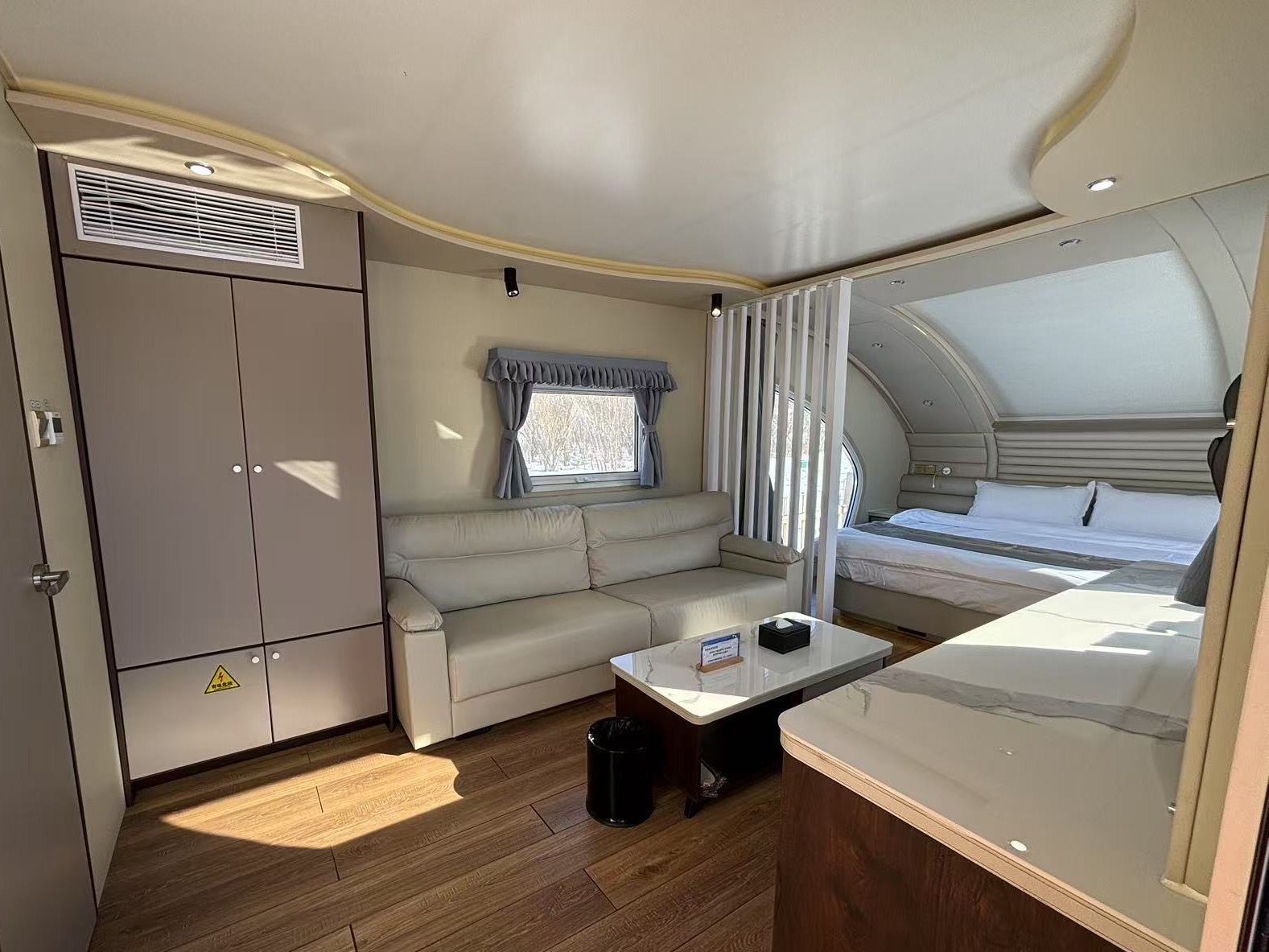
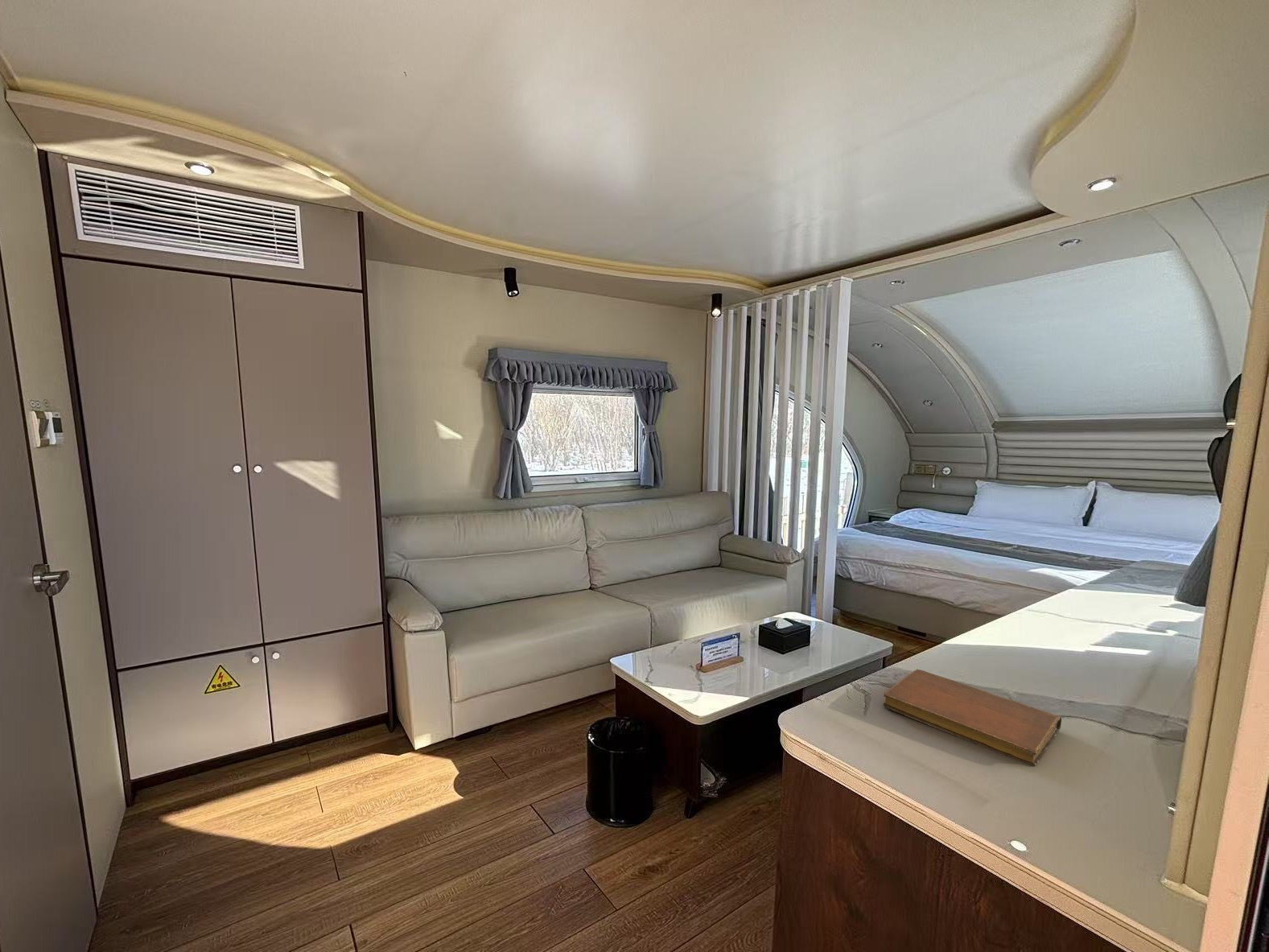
+ notebook (968, 710)
